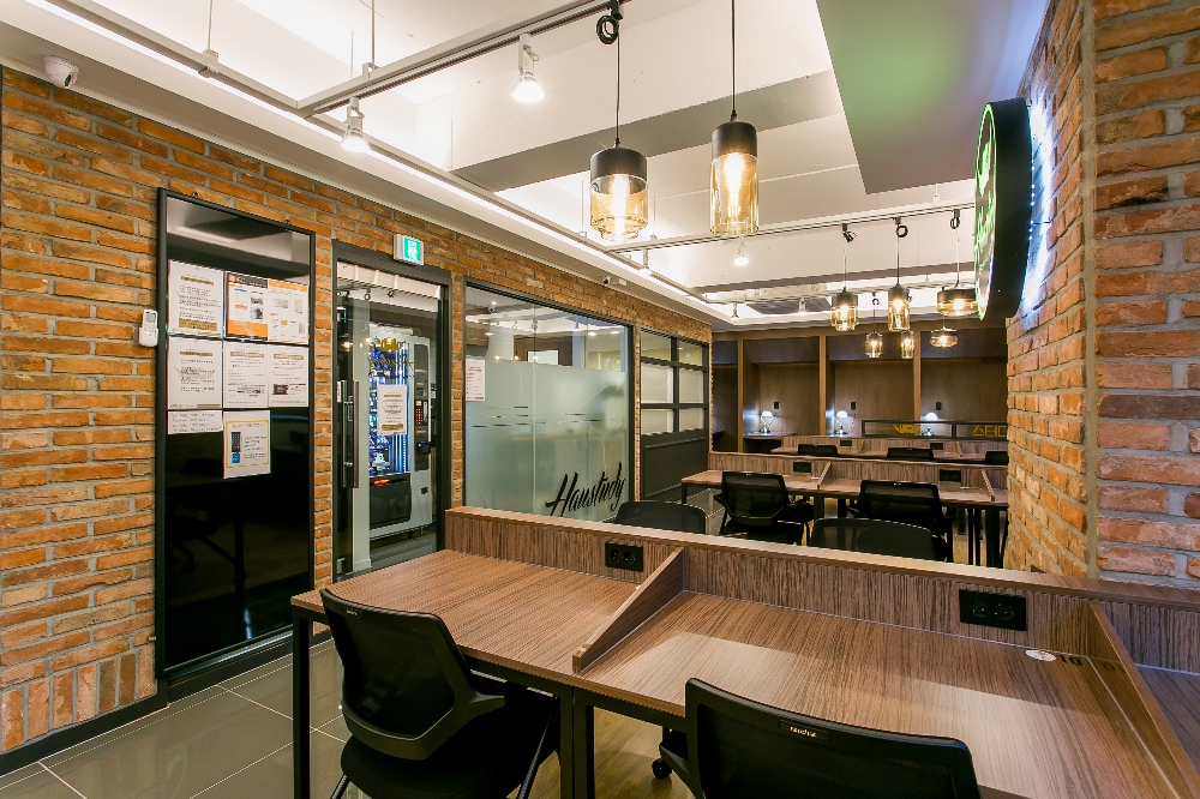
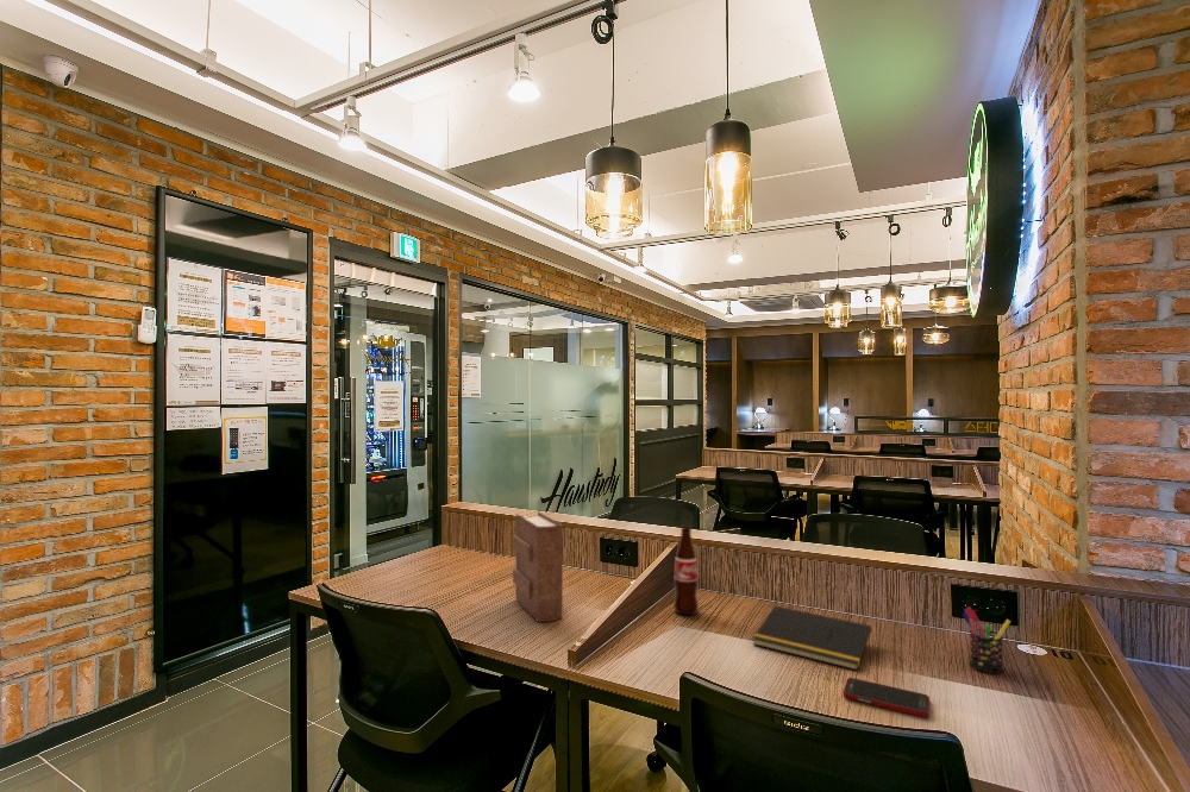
+ notepad (812, 634)
+ cell phone (885, 696)
+ book (538, 564)
+ pen holder (984, 639)
+ bottle (685, 570)
